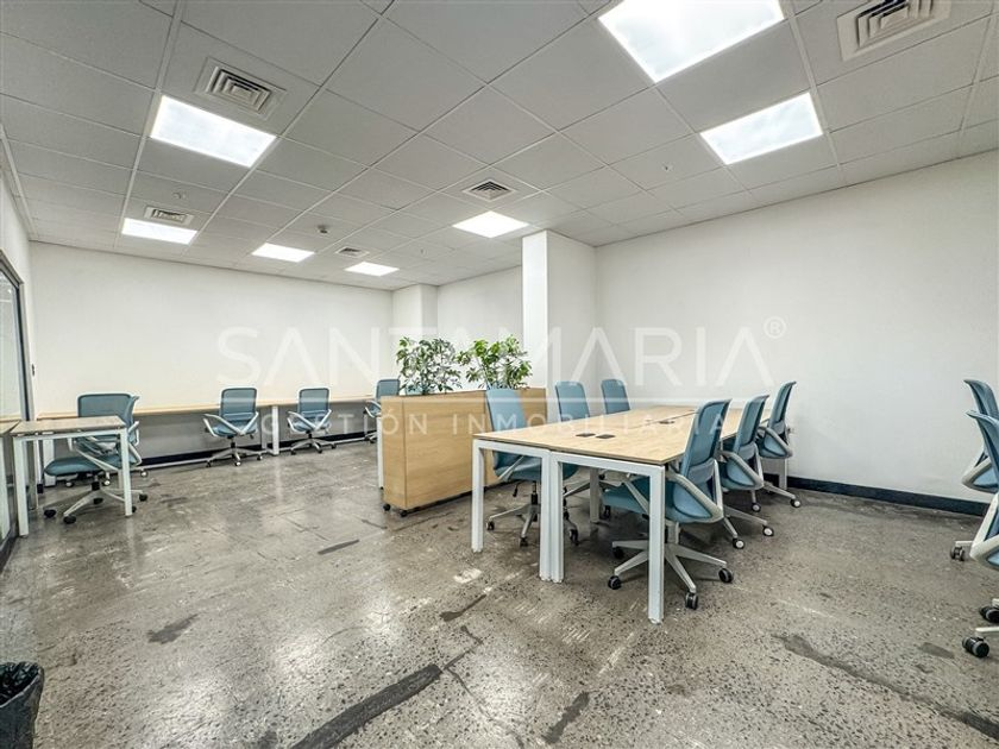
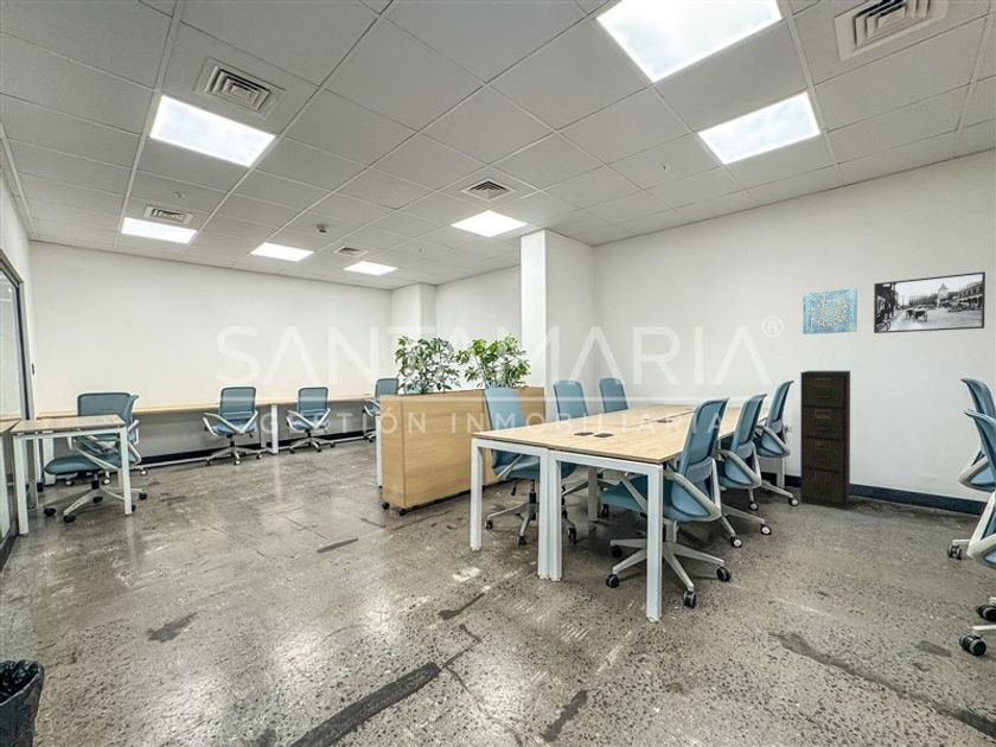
+ filing cabinet (825, 435)
+ wall art (829, 312)
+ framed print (925, 304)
